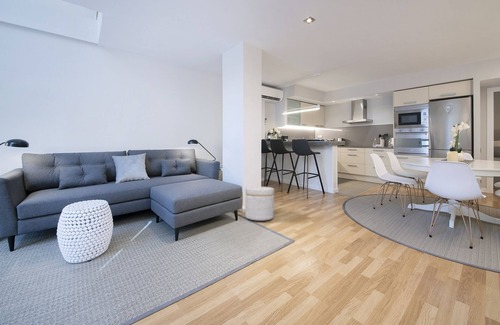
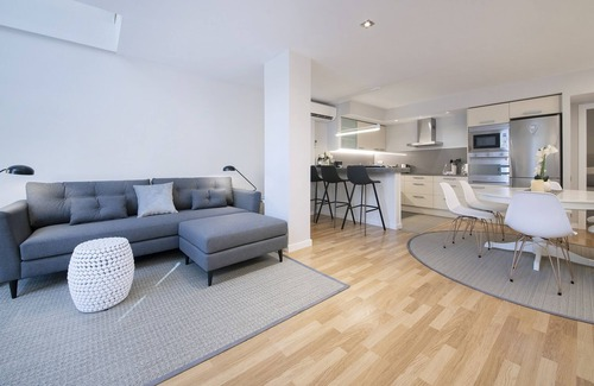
- ottoman (259, 202)
